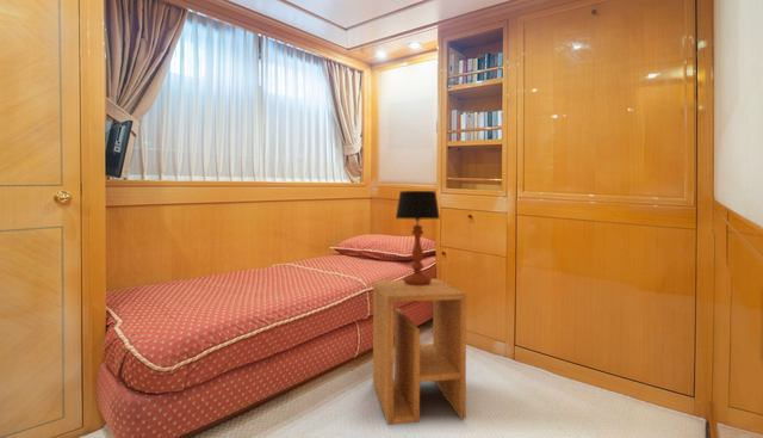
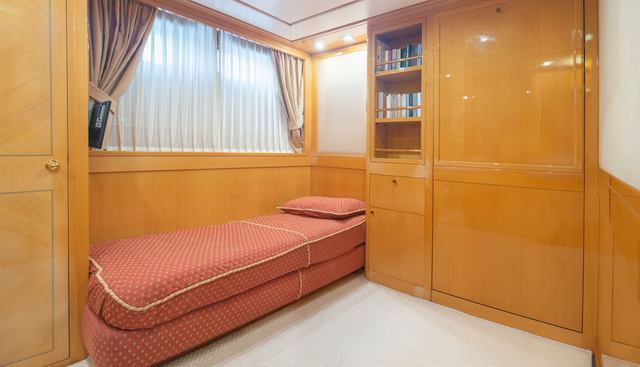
- table lamp (417, 236)
- side table (415, 343)
